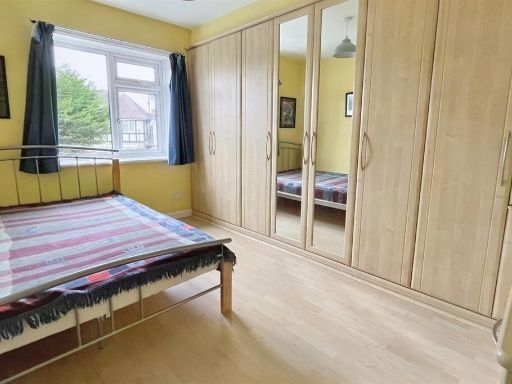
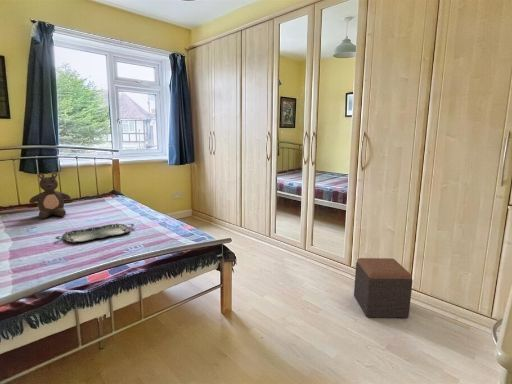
+ teddy bear (50, 194)
+ footstool (381, 285)
+ serving tray (97, 232)
